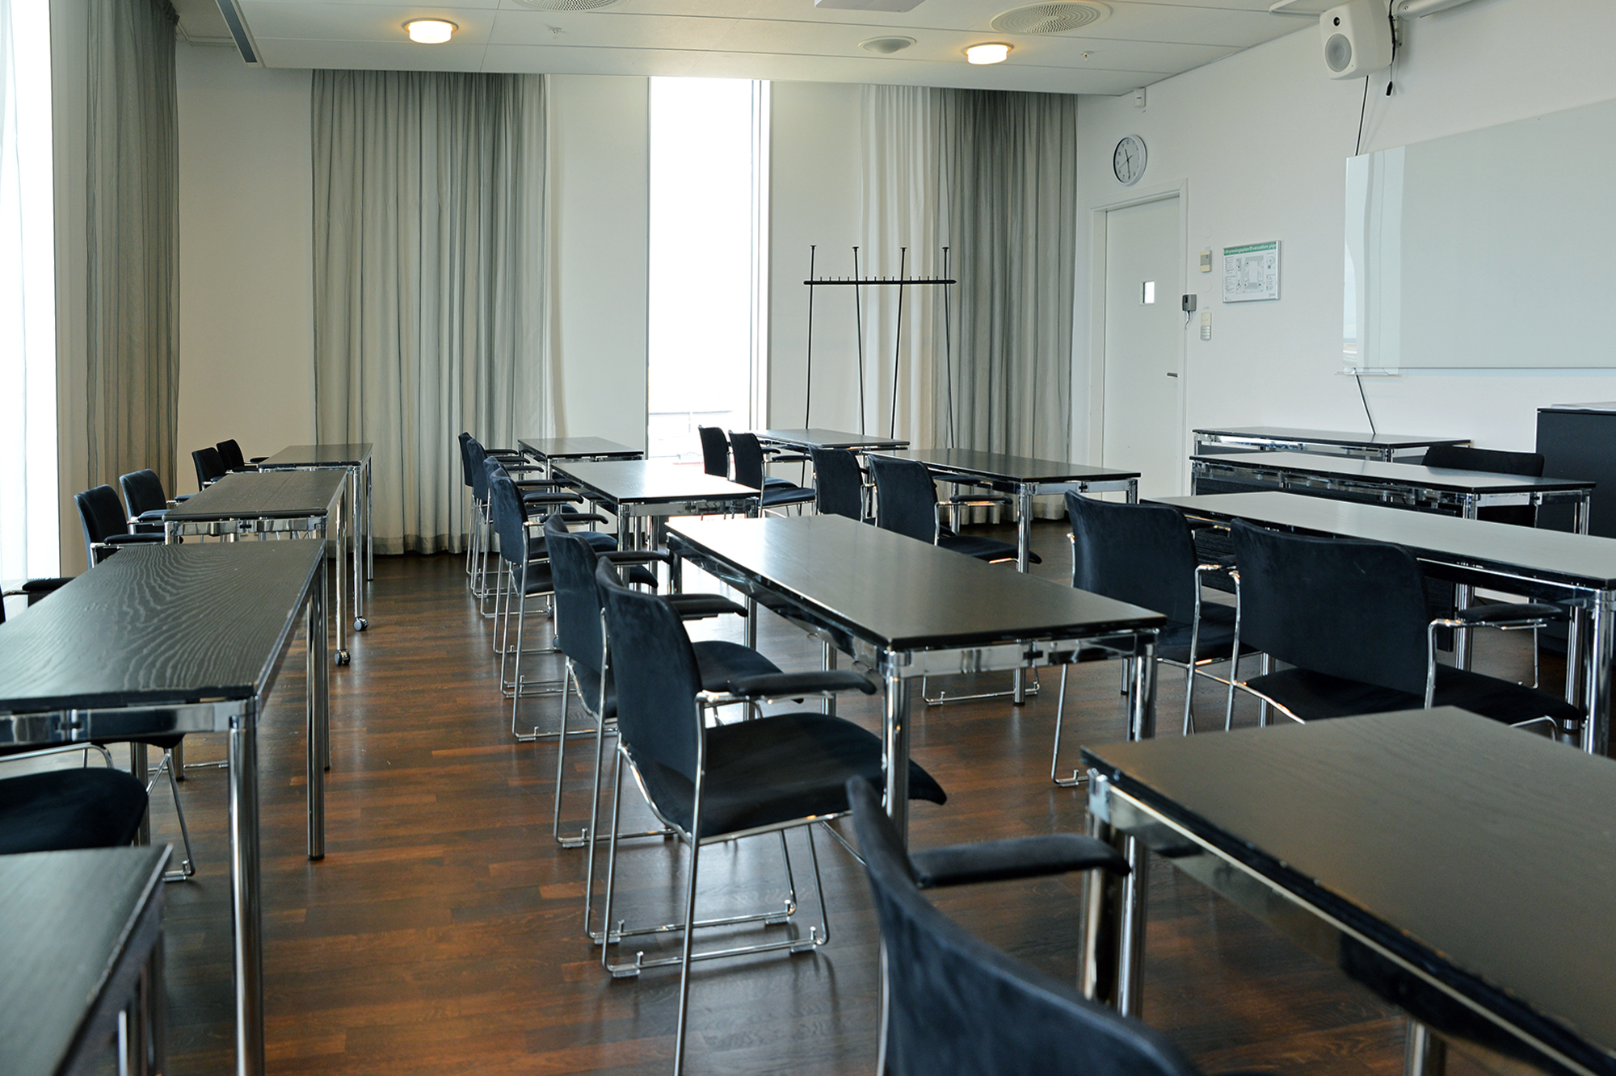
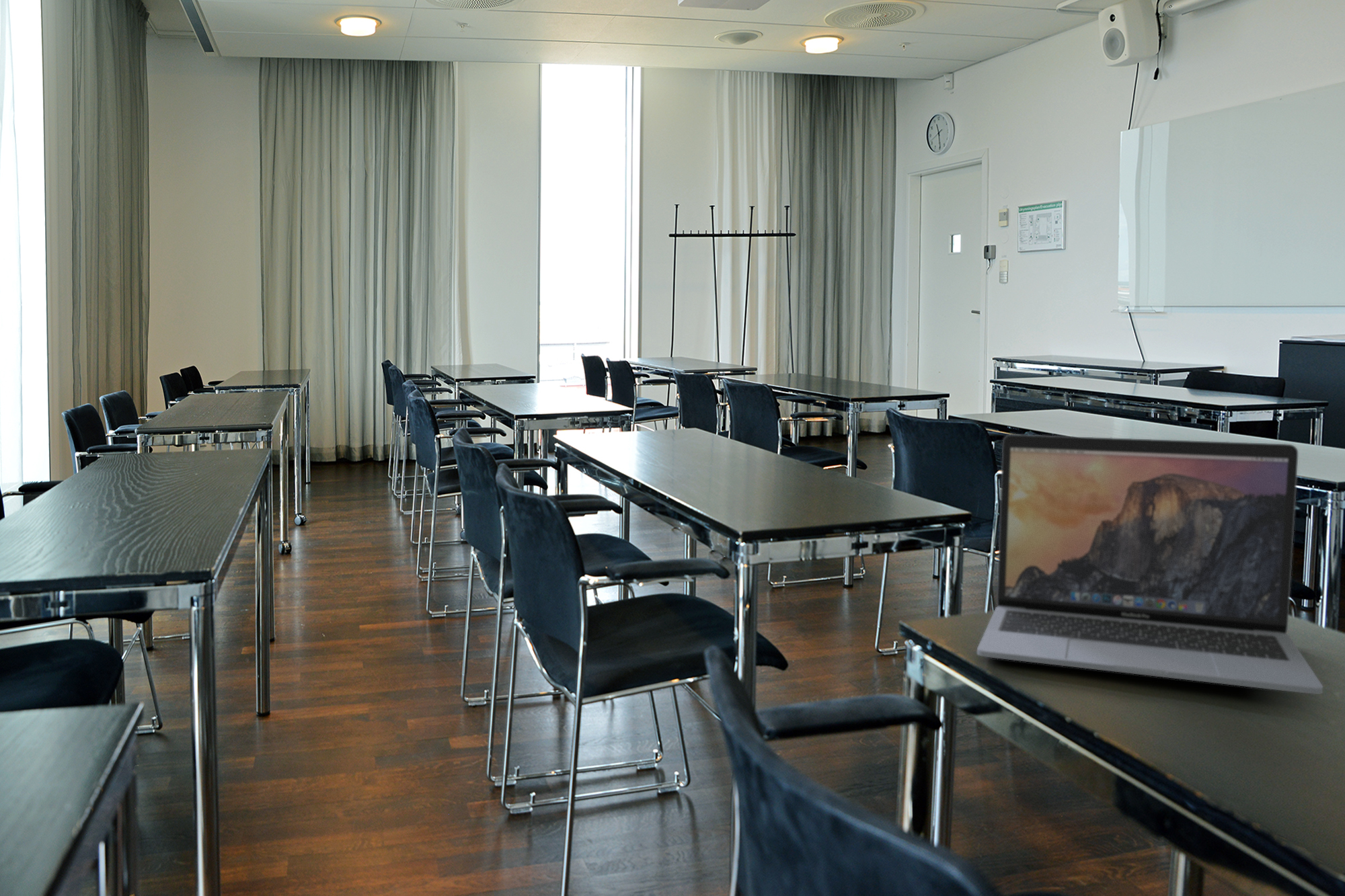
+ laptop (1142, 549)
